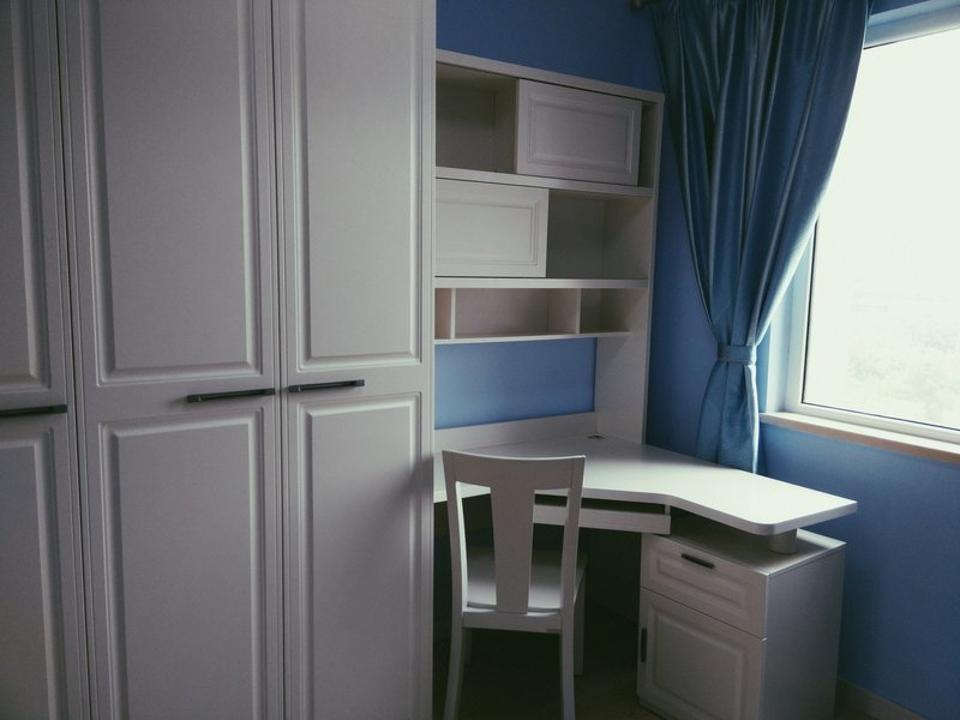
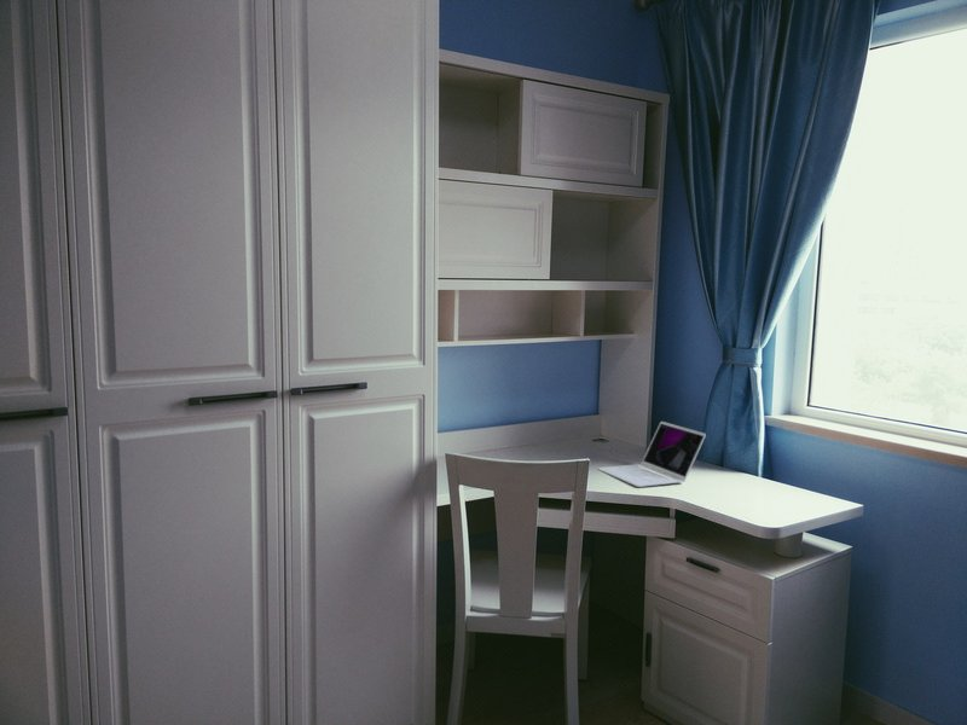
+ laptop (650, 450)
